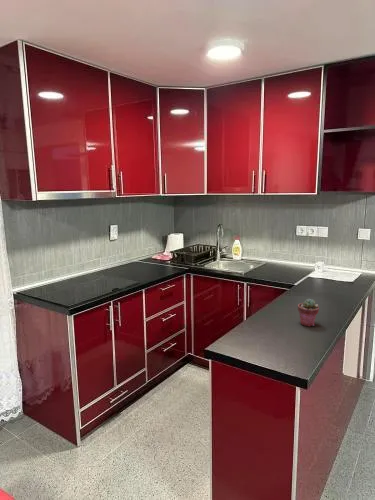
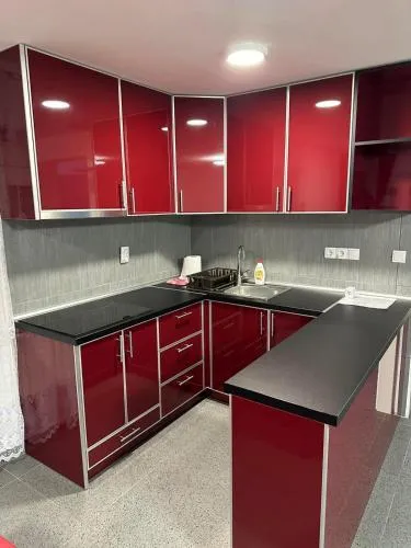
- potted succulent (308, 311)
